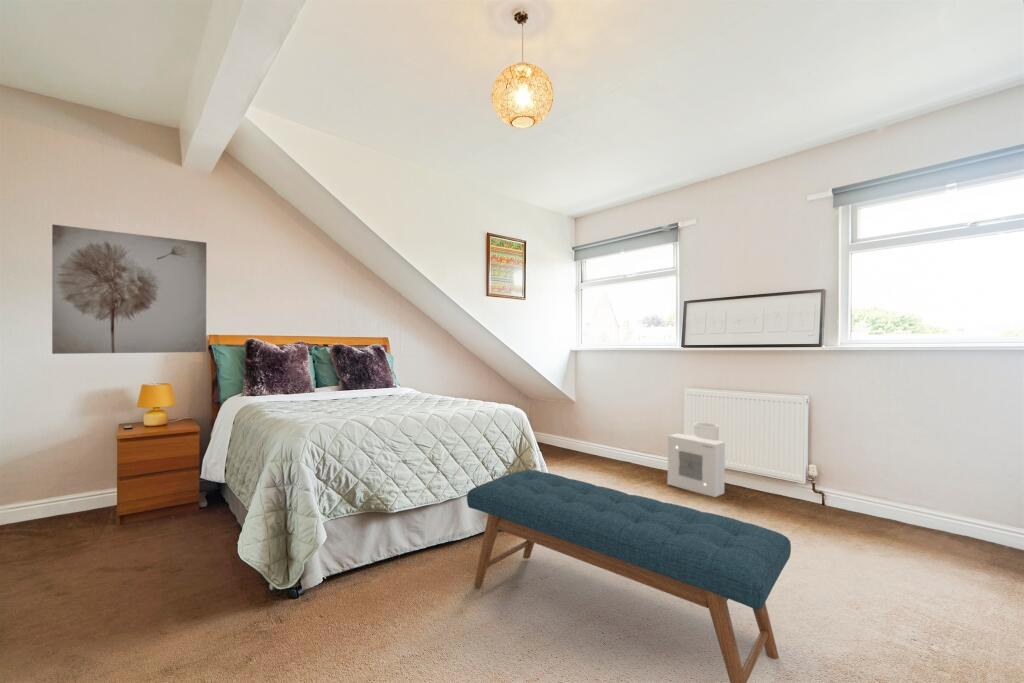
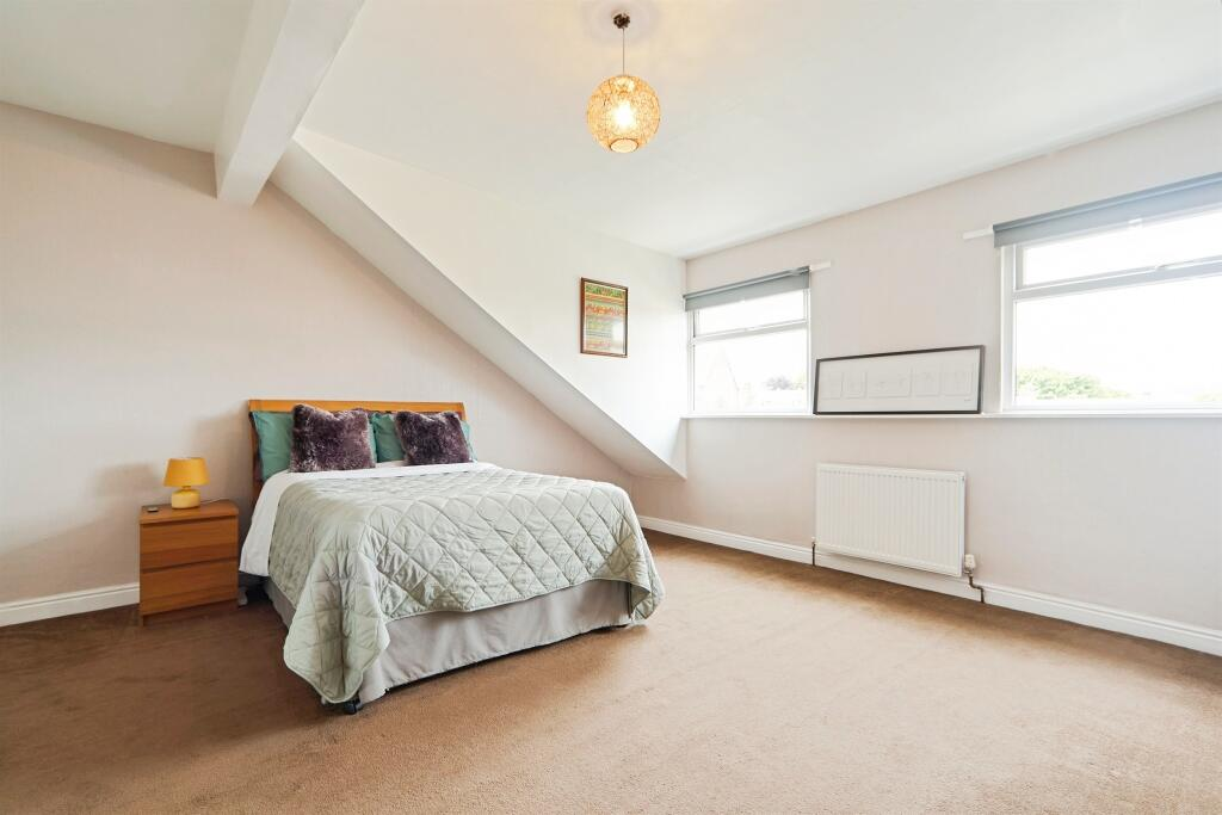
- bench (608, 559)
- wall art (135, 293)
- air purifier (704, 455)
